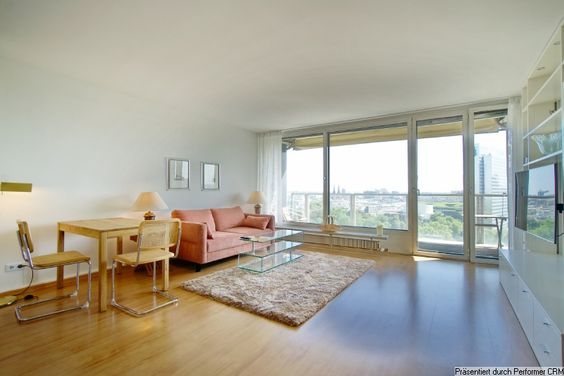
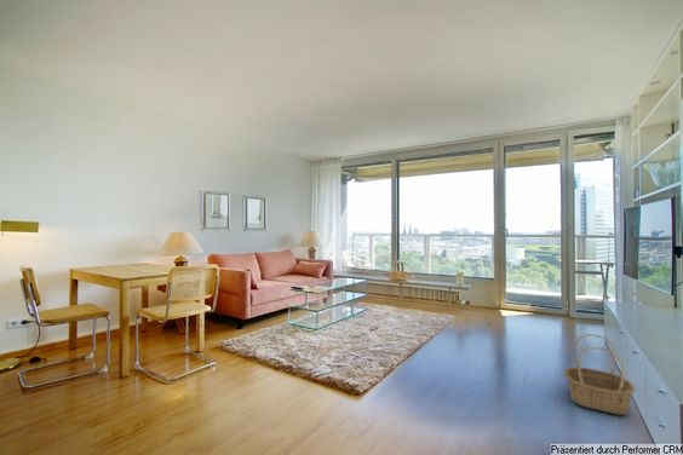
+ basket (597, 372)
